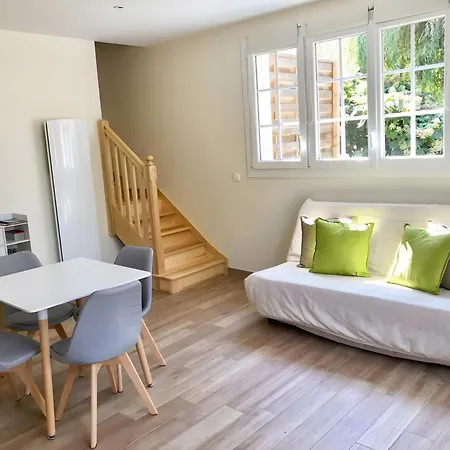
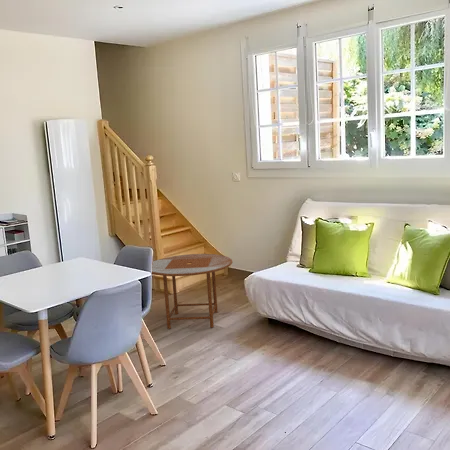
+ side table (191, 304)
